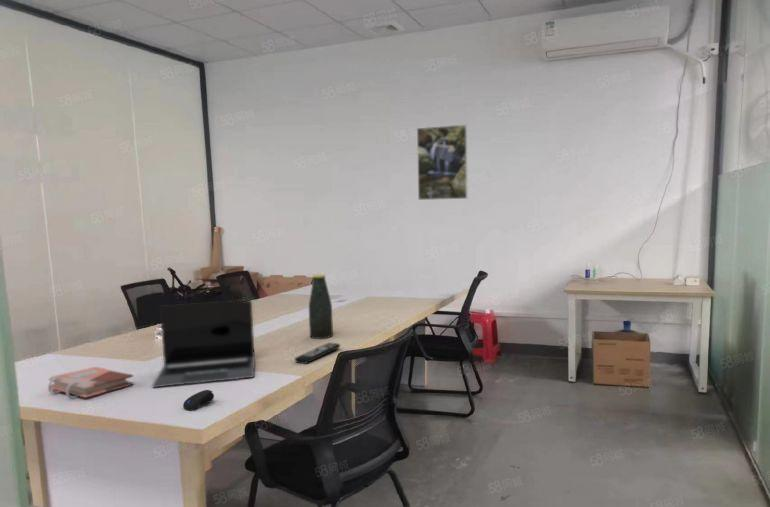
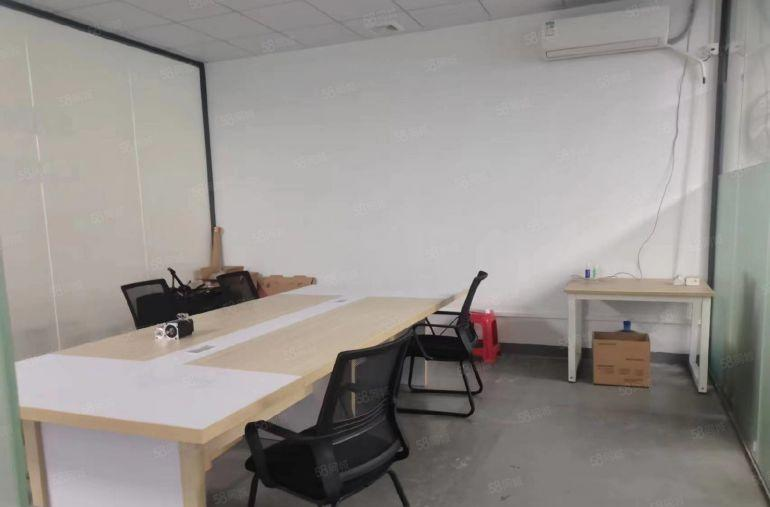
- laptop (205, 341)
- remote control (318, 352)
- phonebook (91, 379)
- computer mouse (199, 399)
- bottle (320, 305)
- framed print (442, 163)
